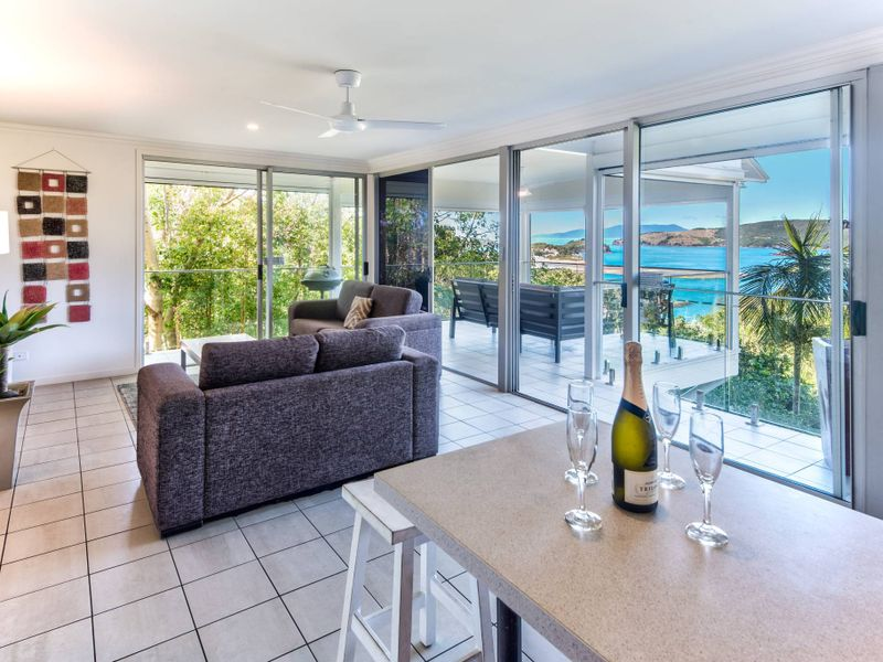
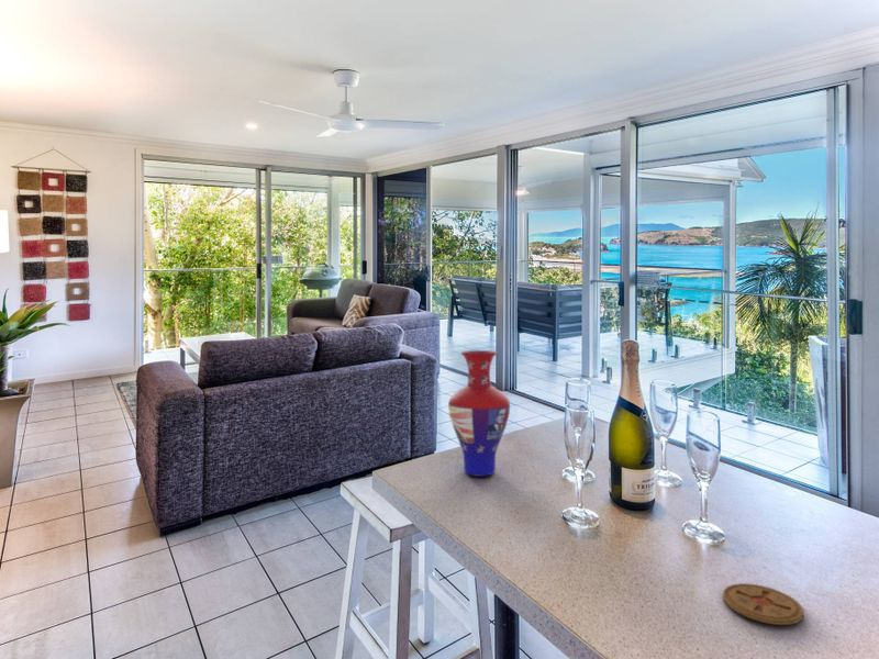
+ vase (479, 412)
+ coaster (761, 603)
